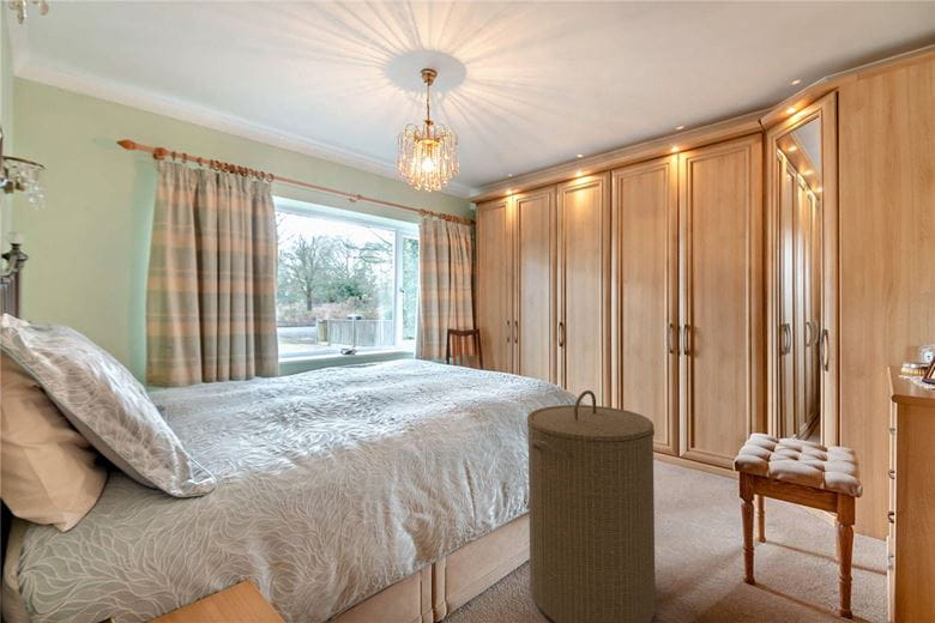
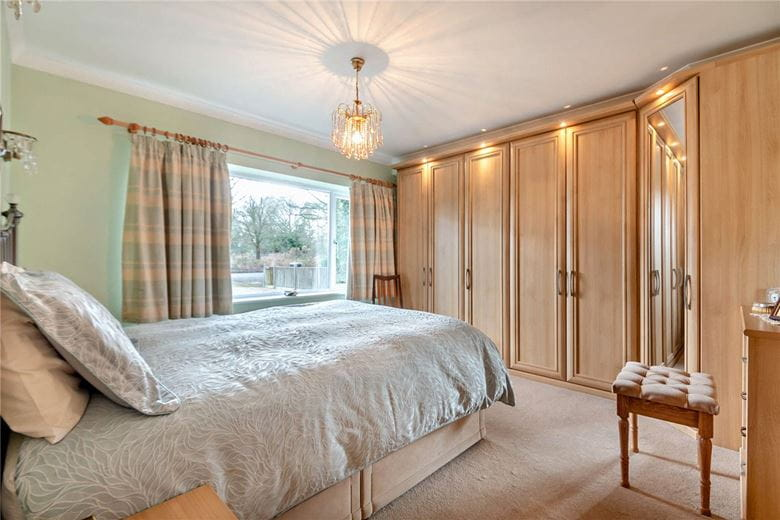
- laundry hamper (589, 491)
